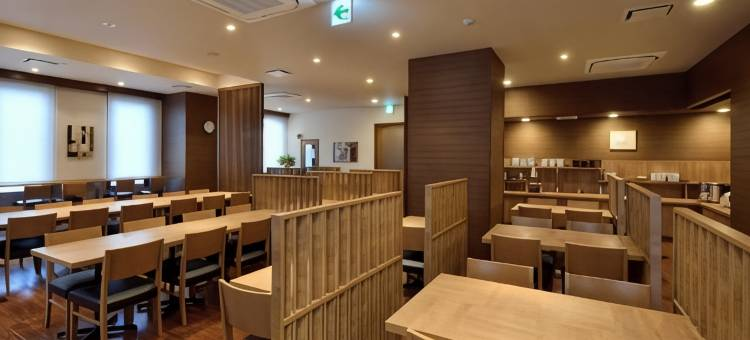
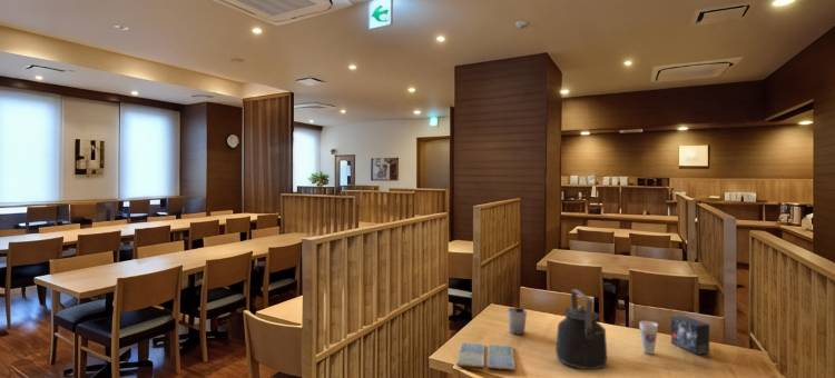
+ cup (515, 319)
+ kettle (577, 322)
+ drink coaster (488, 355)
+ small box (689, 334)
+ cup (648, 337)
